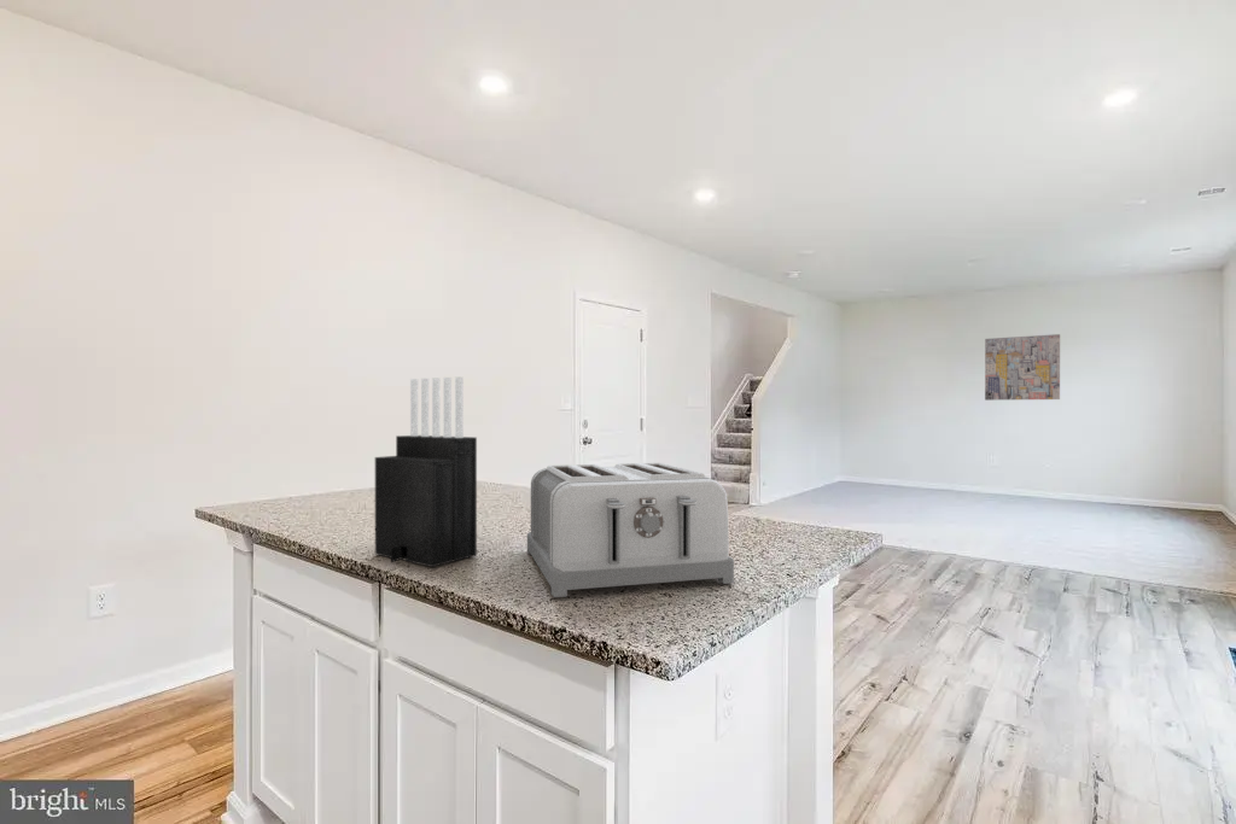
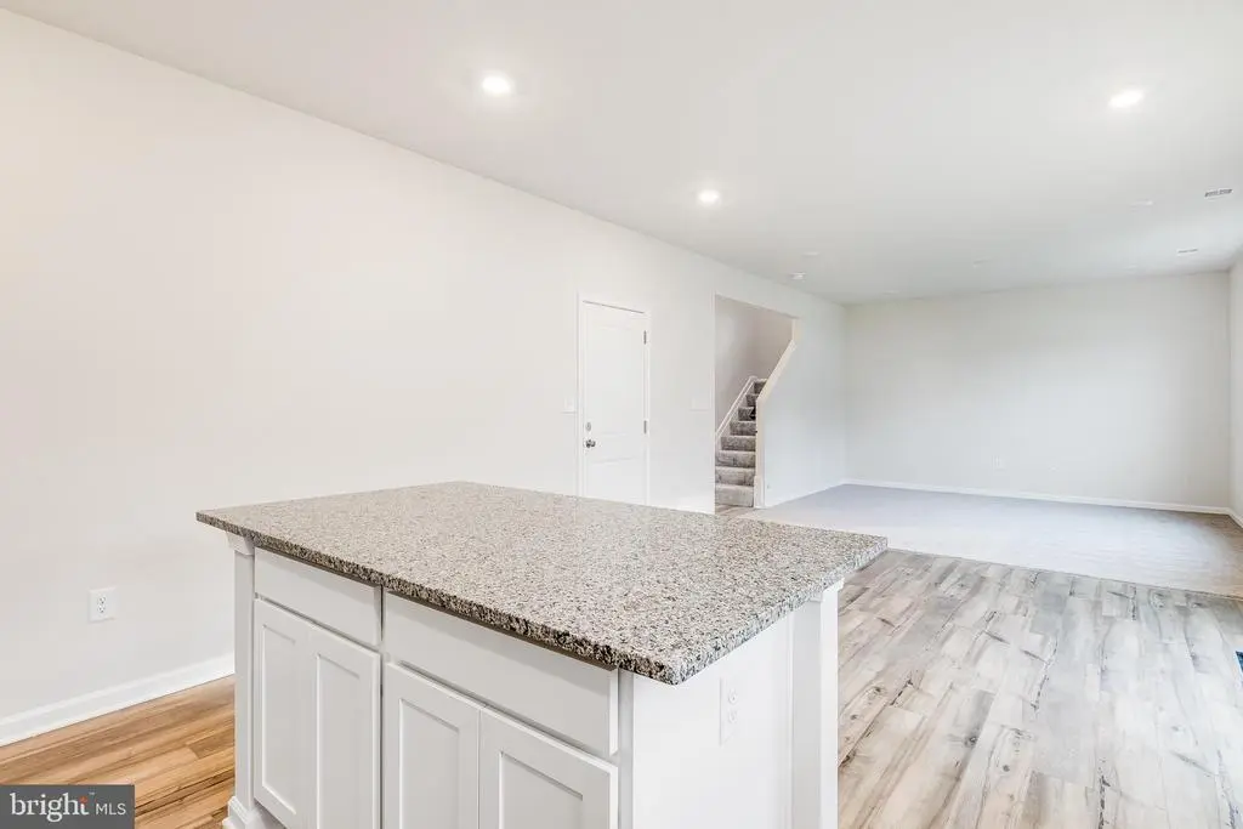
- wall art (1021, 368)
- knife block (420, 467)
- toaster (623, 519)
